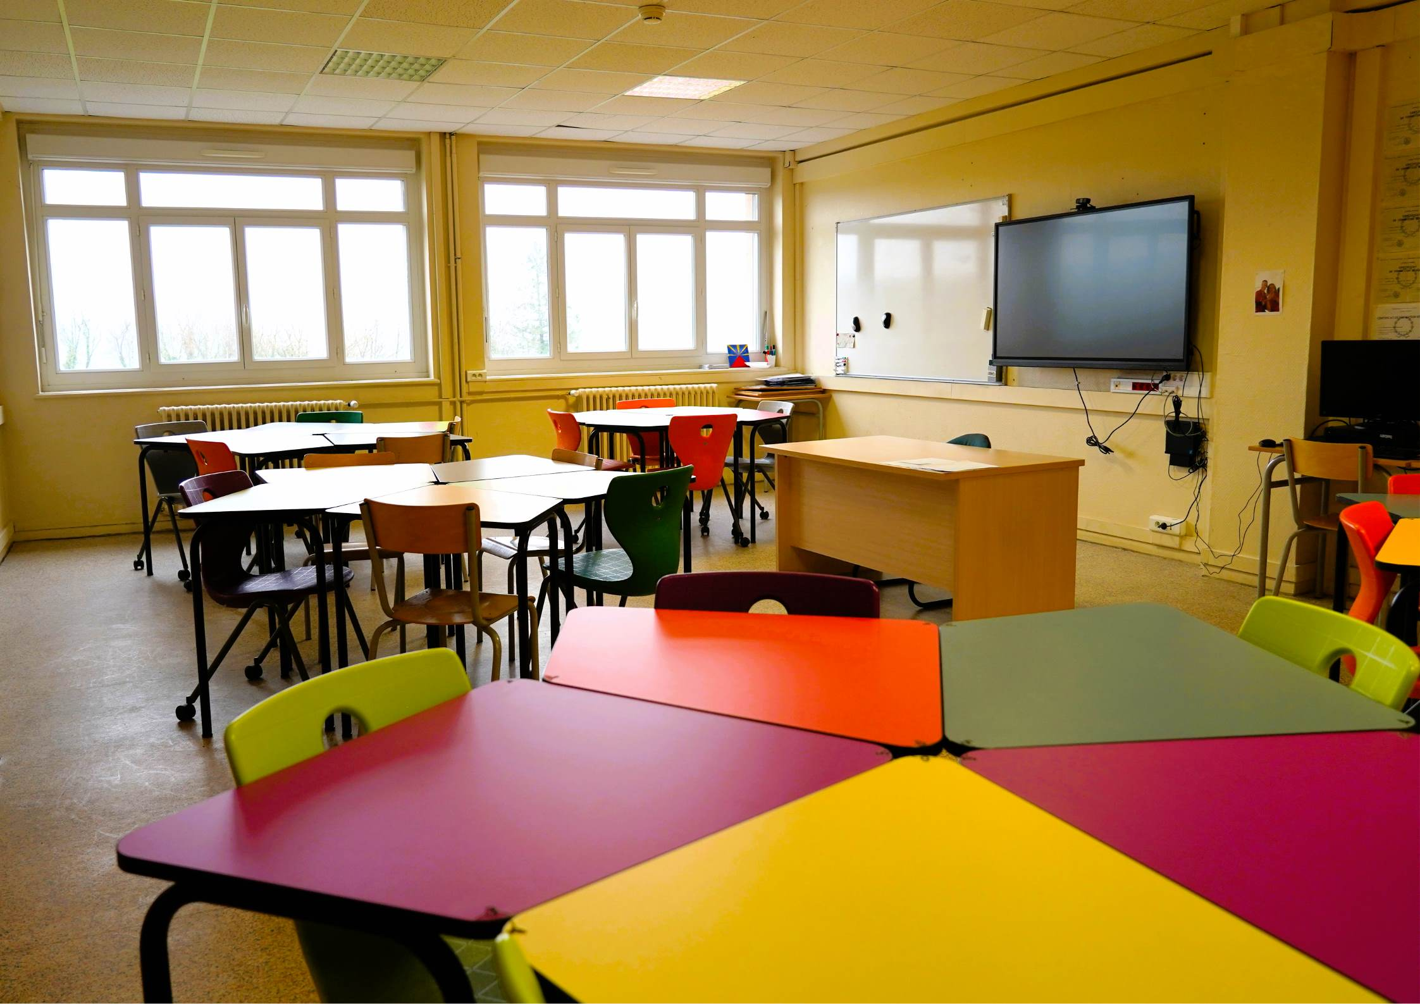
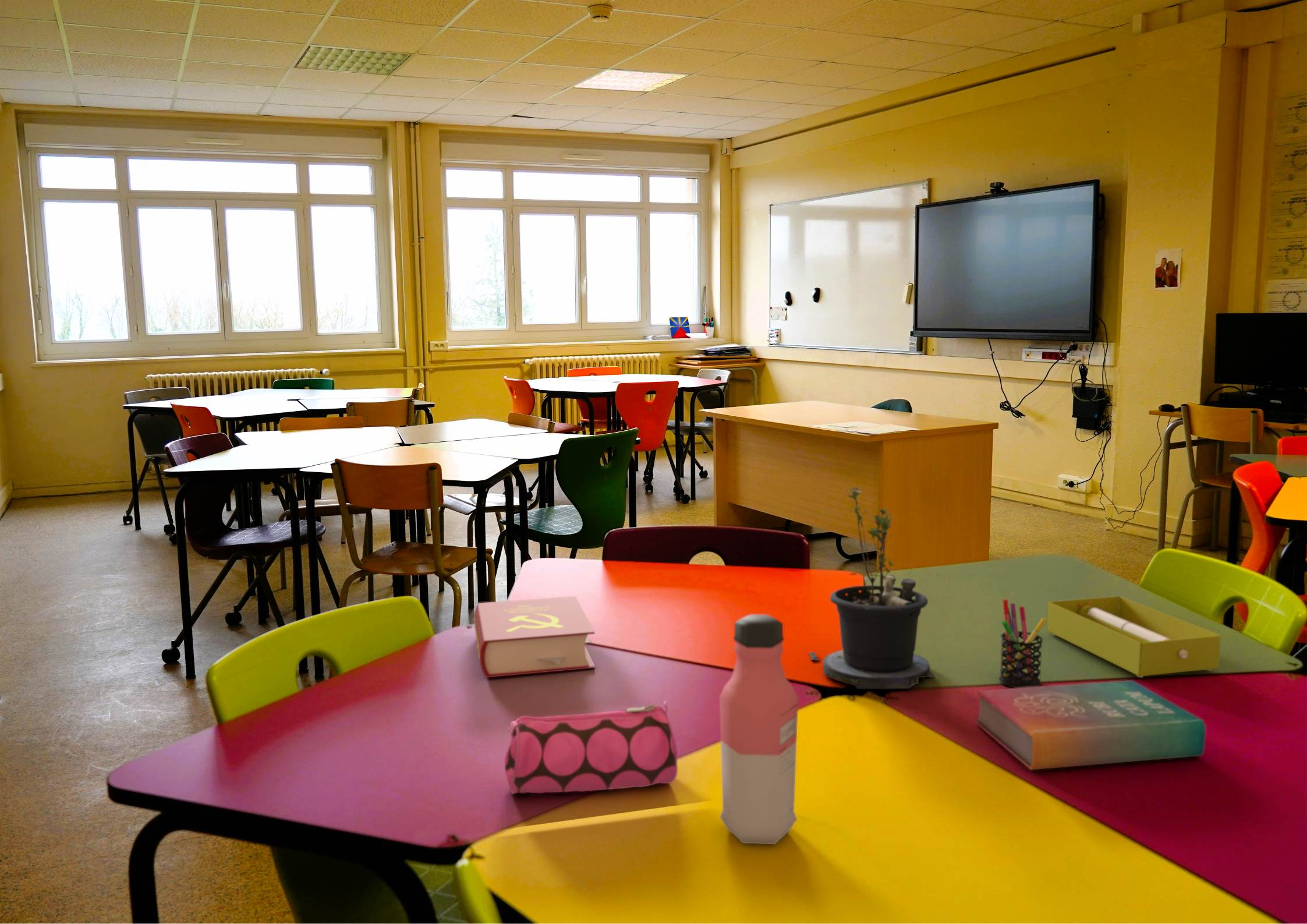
+ book (1086, 723)
+ tissue box (1128, 634)
+ potted plant (874, 579)
+ water bottle (758, 725)
+ book (532, 633)
+ pen holder (1016, 643)
+ pencil case (590, 746)
